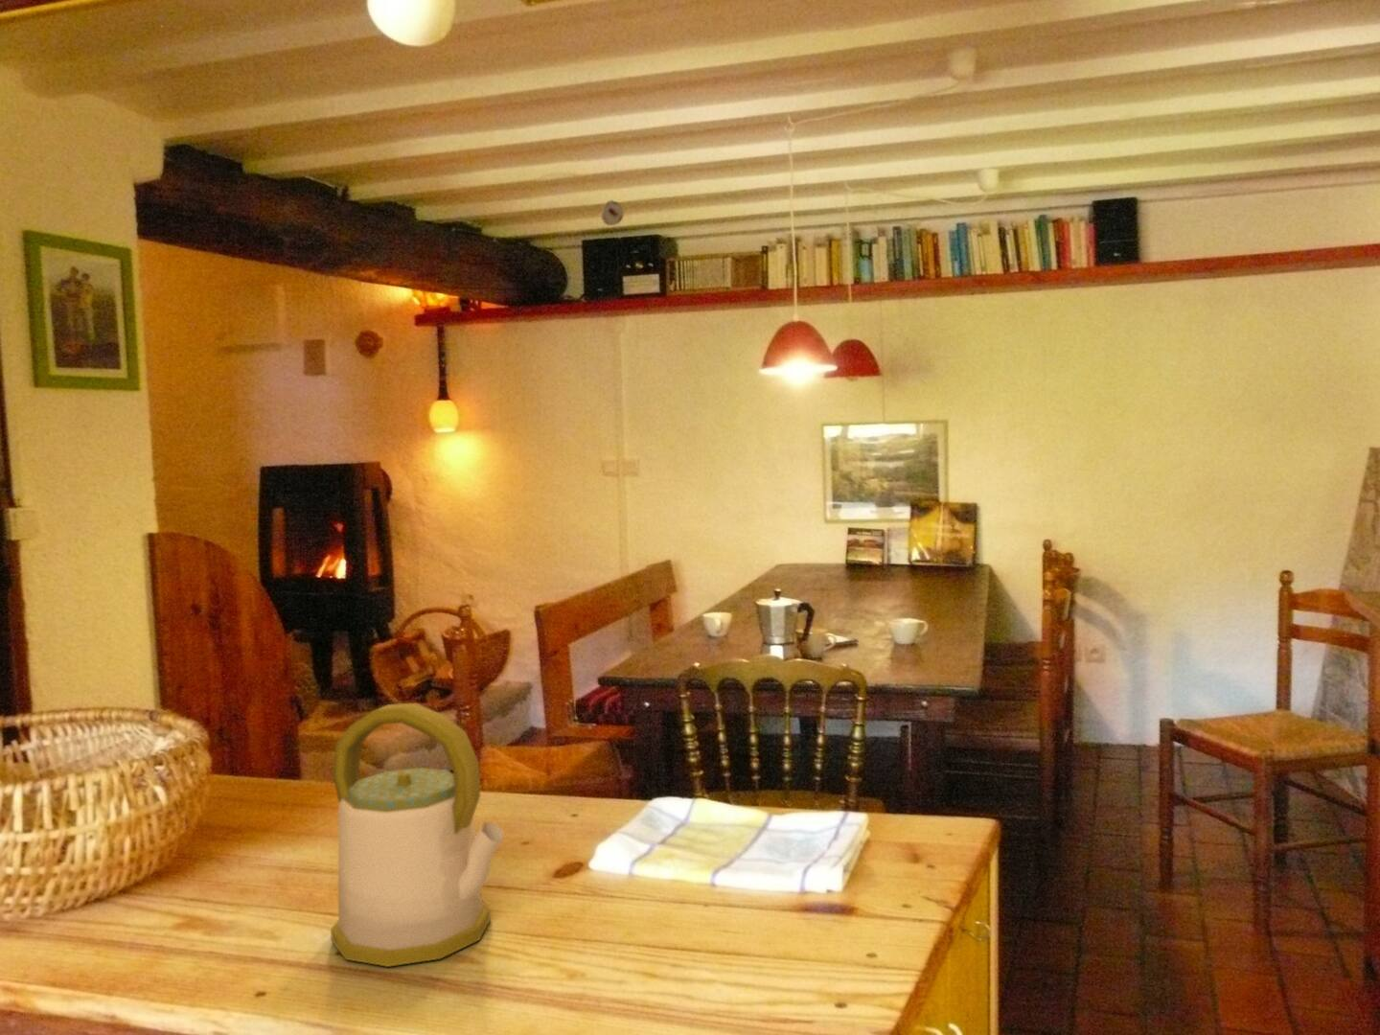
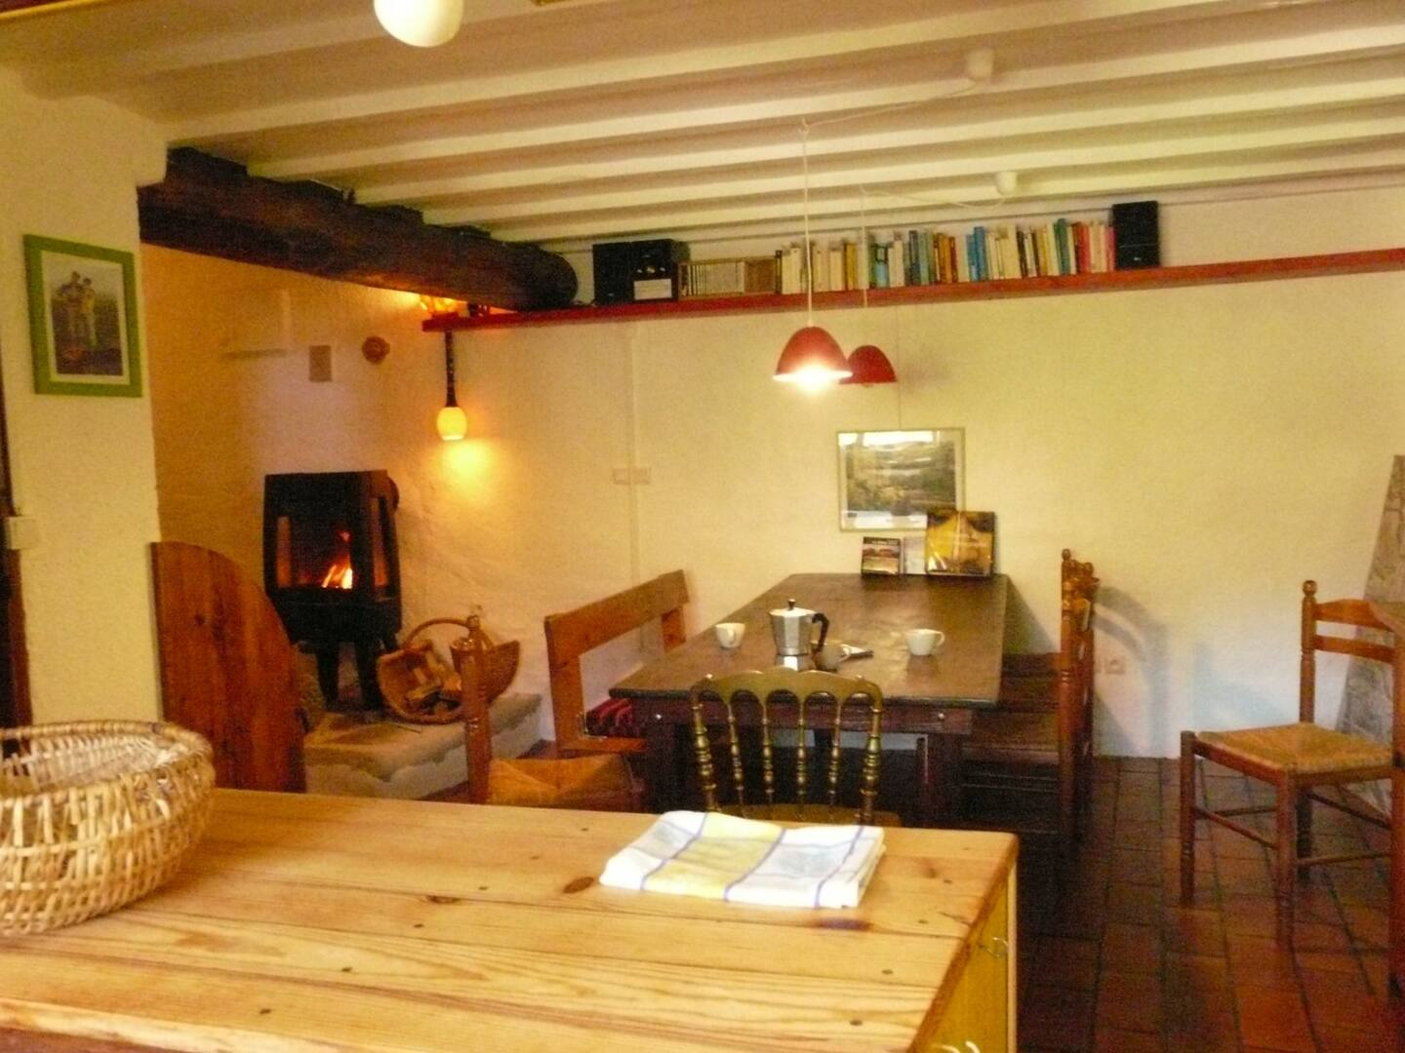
- smoke detector (612, 213)
- kettle (418, 821)
